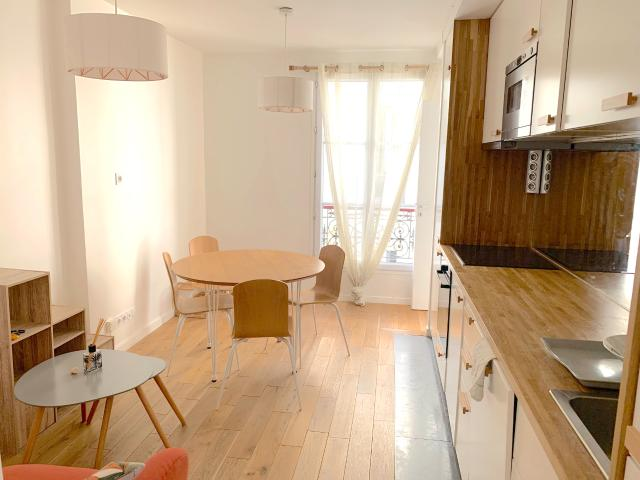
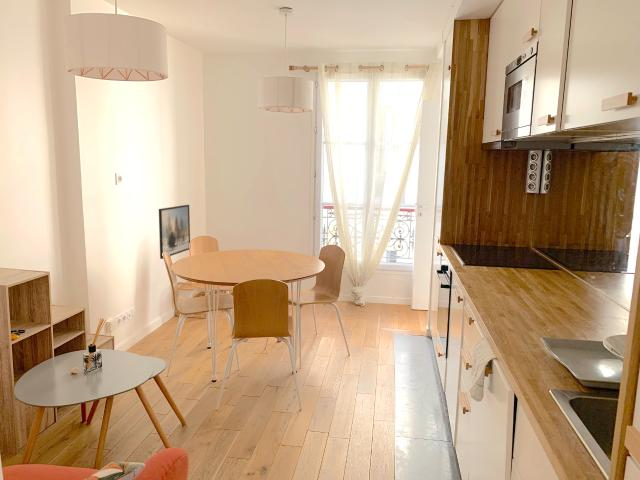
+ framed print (175, 230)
